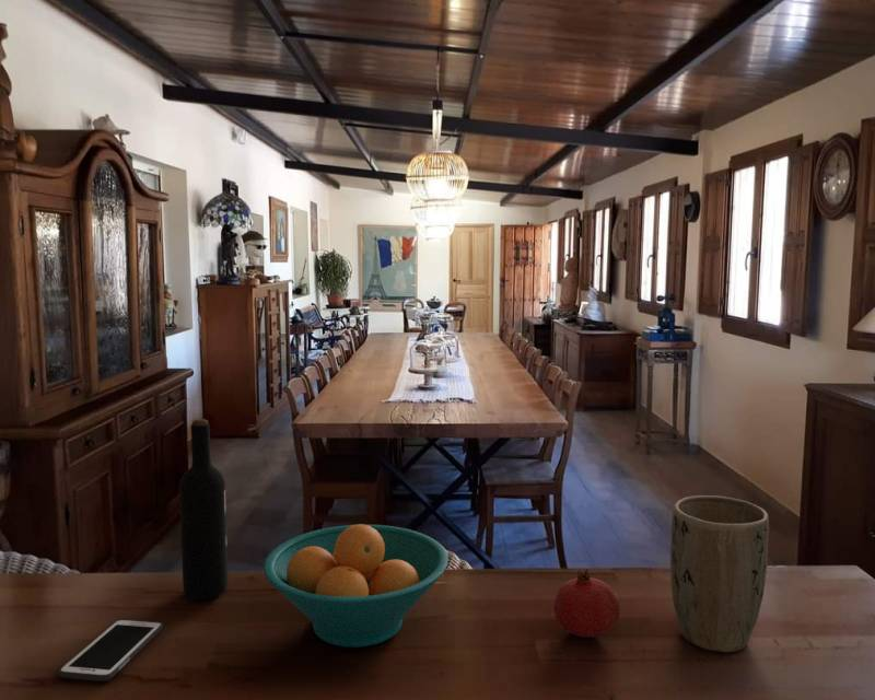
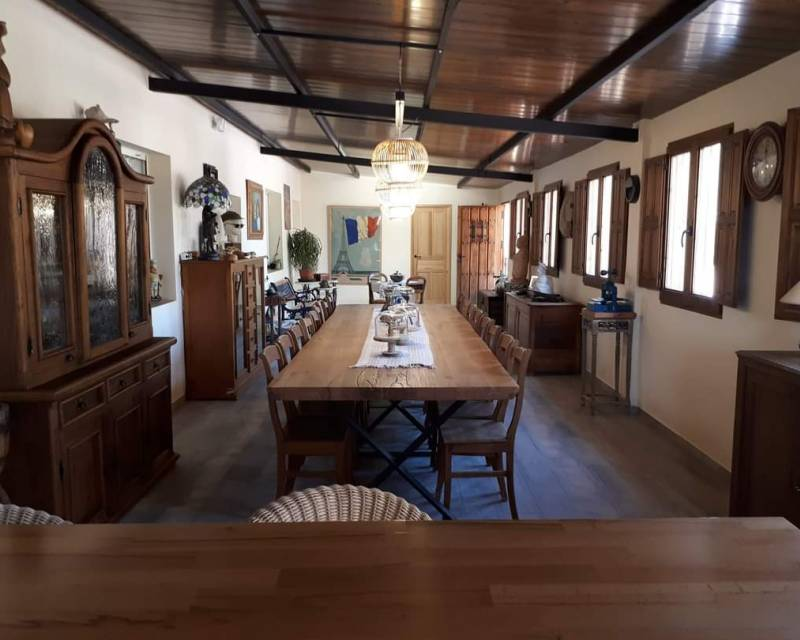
- fruit (586, 600)
- fruit bowl (358, 576)
- cell phone (114, 648)
- plant pot (716, 572)
- wine bottle (202, 508)
